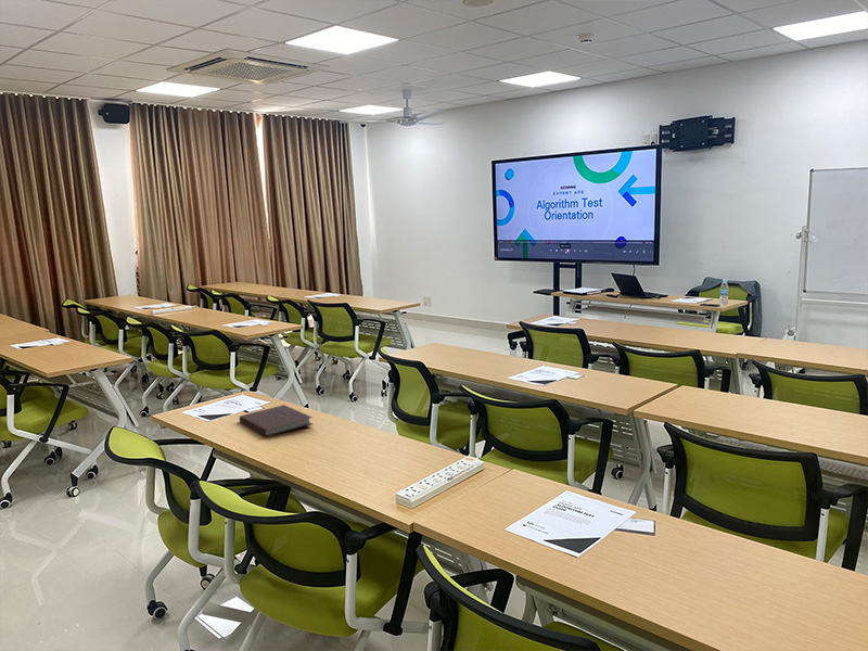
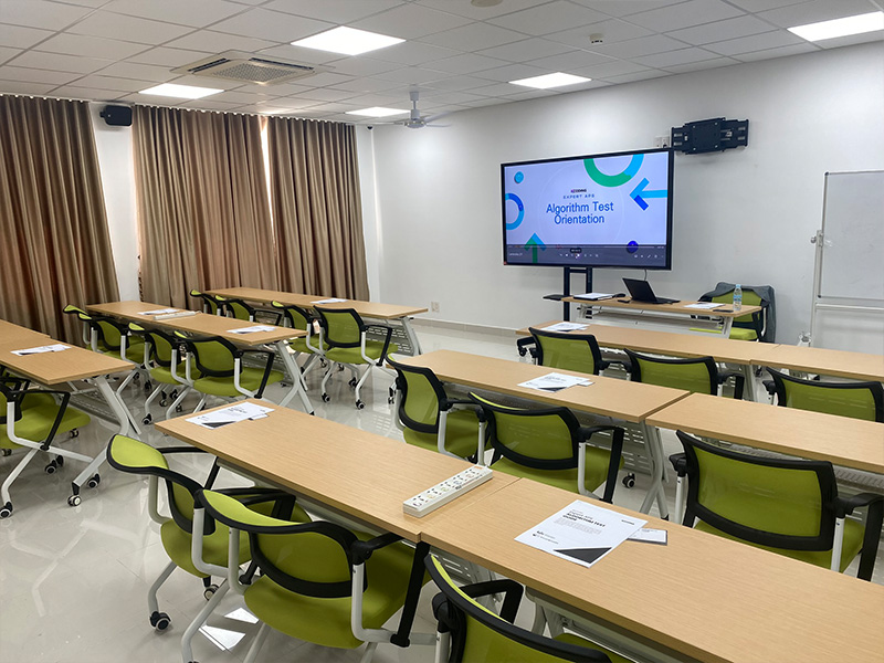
- notebook (276, 420)
